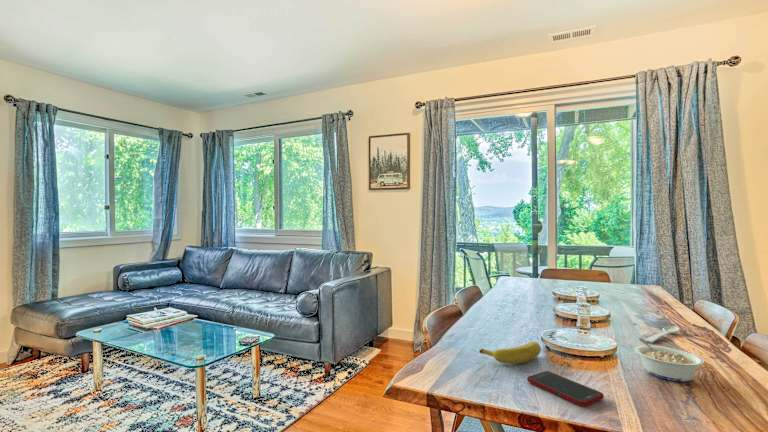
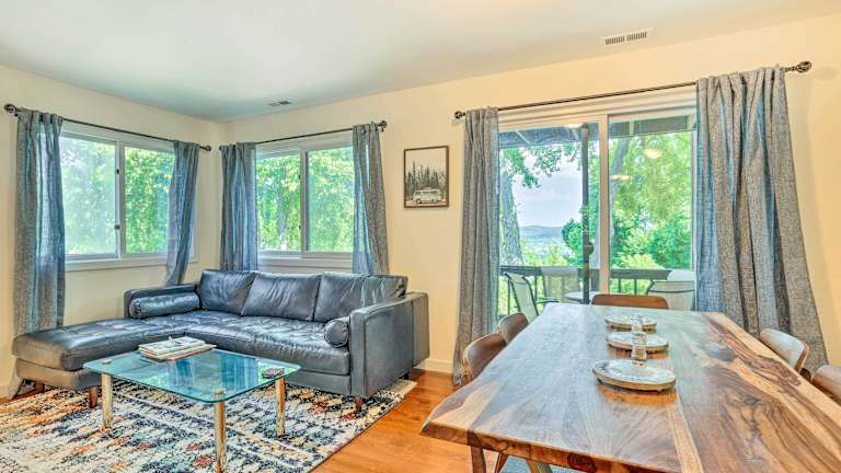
- cell phone (563, 387)
- banana (515, 350)
- spoon (663, 333)
- legume (665, 361)
